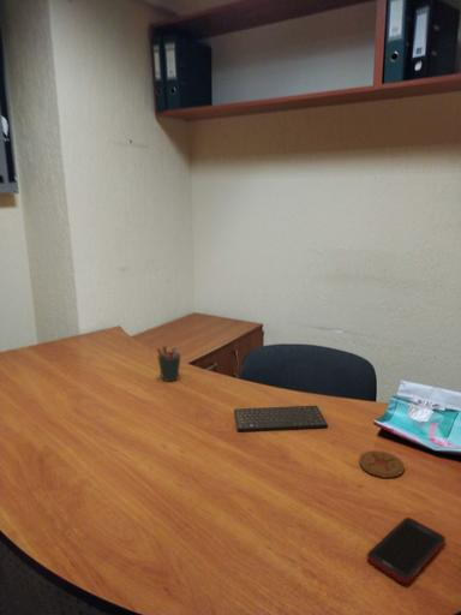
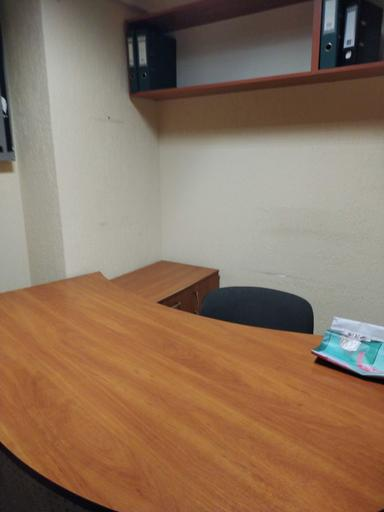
- pen holder (168, 360)
- keyboard (279, 417)
- coaster (381, 462)
- cell phone (406, 548)
